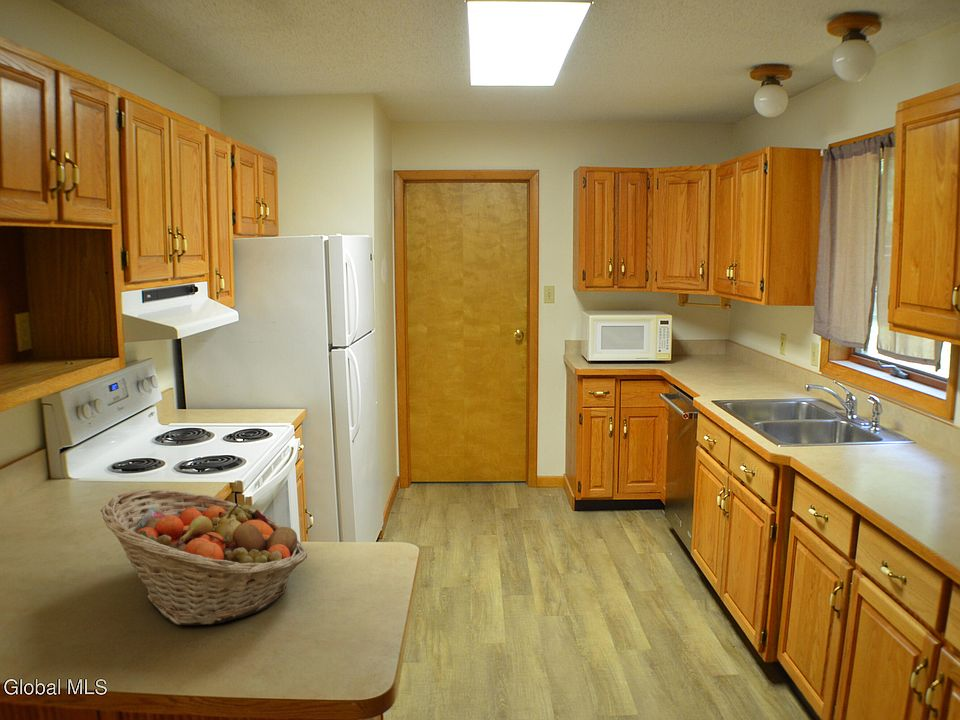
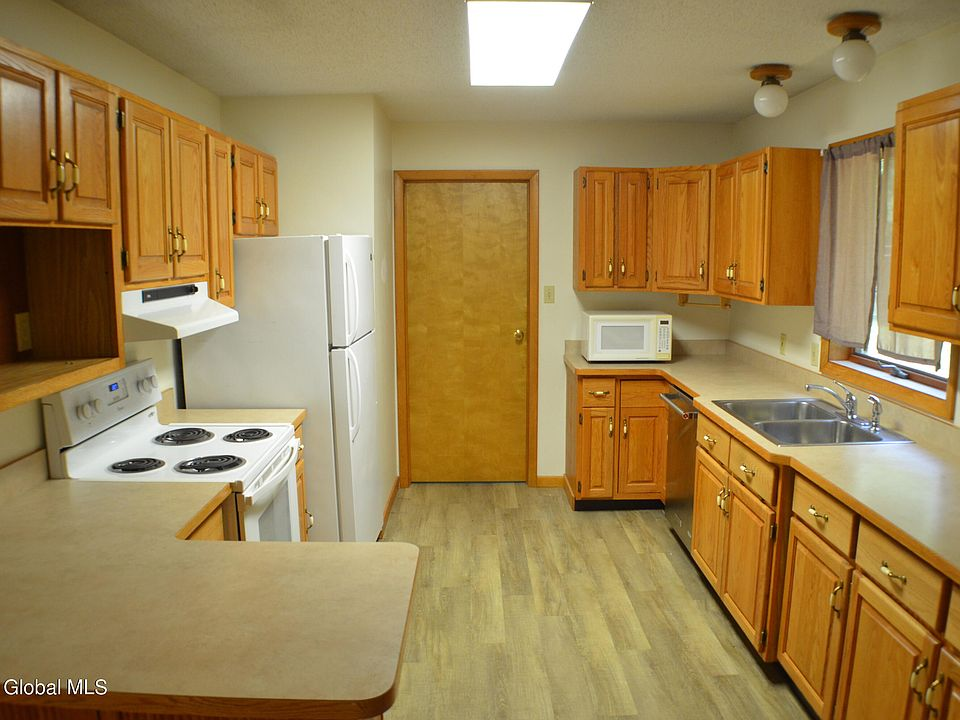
- fruit basket (207, 544)
